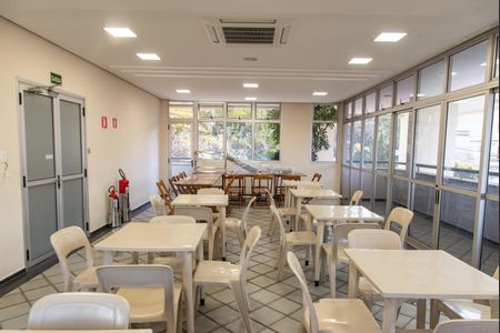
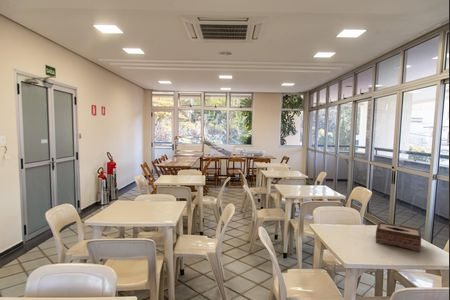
+ tissue box (397, 235)
